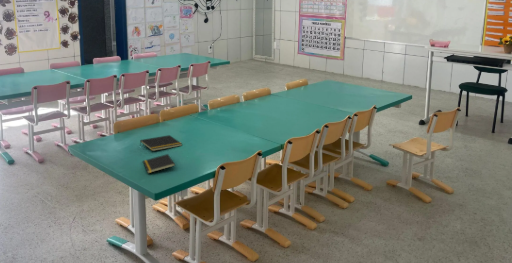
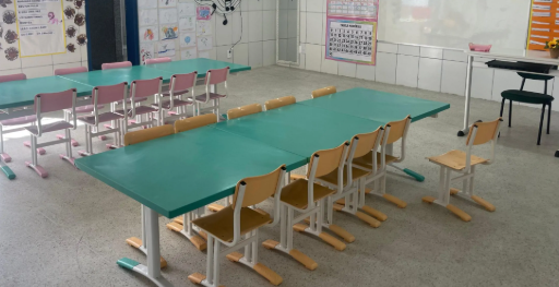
- notepad (158, 163)
- notepad (161, 142)
